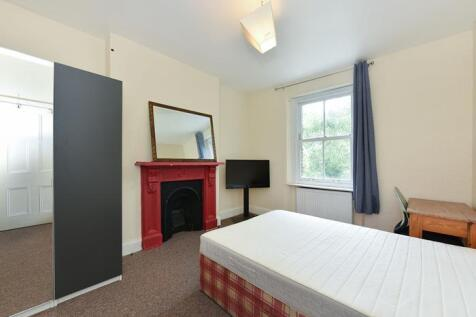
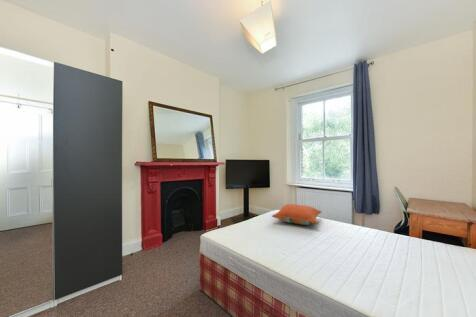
+ pillow (297, 213)
